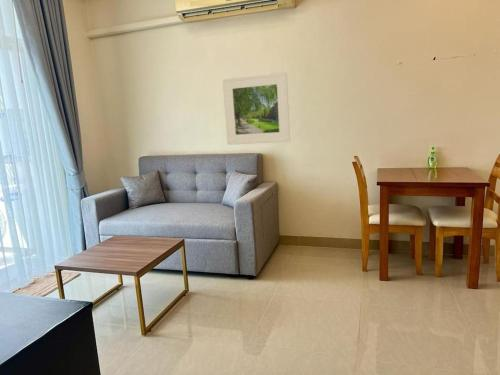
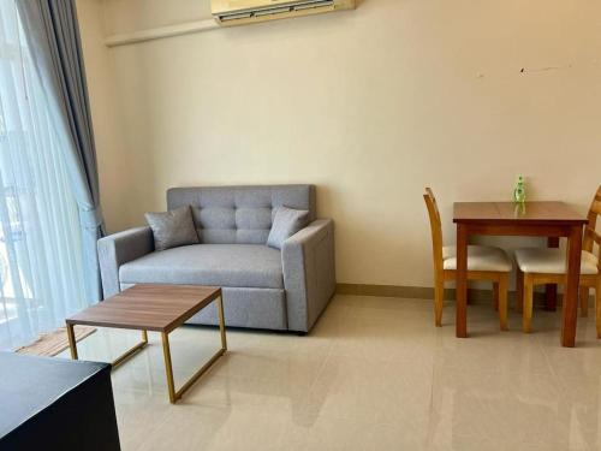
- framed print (255, 110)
